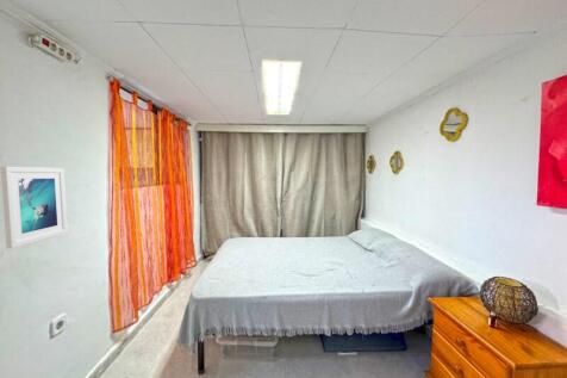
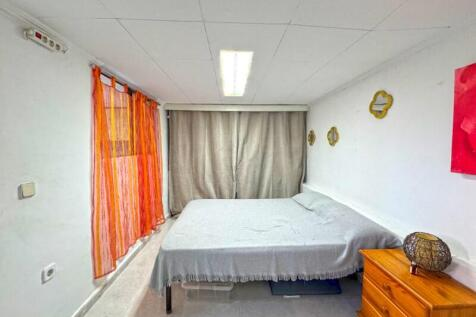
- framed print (38, 204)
